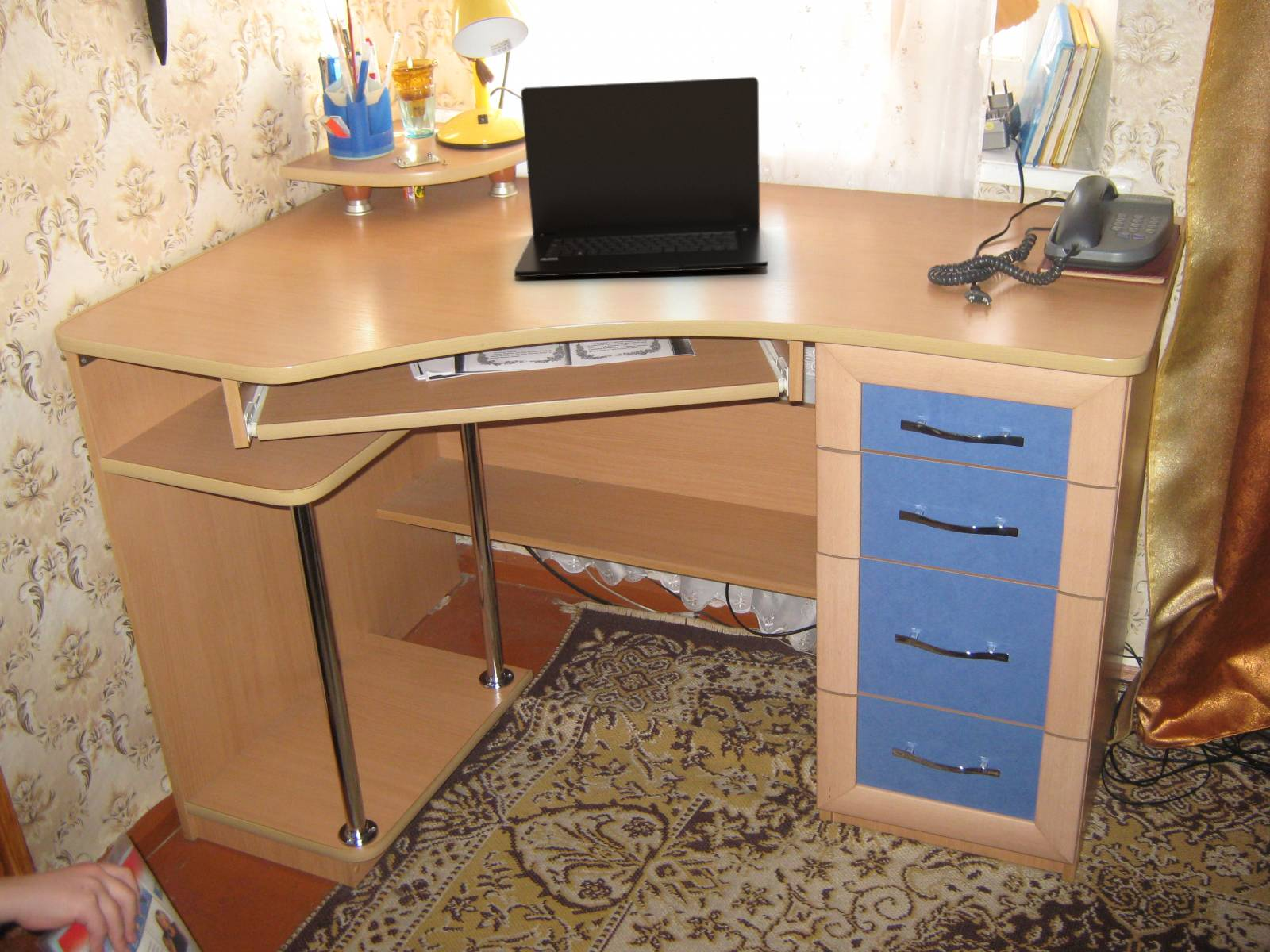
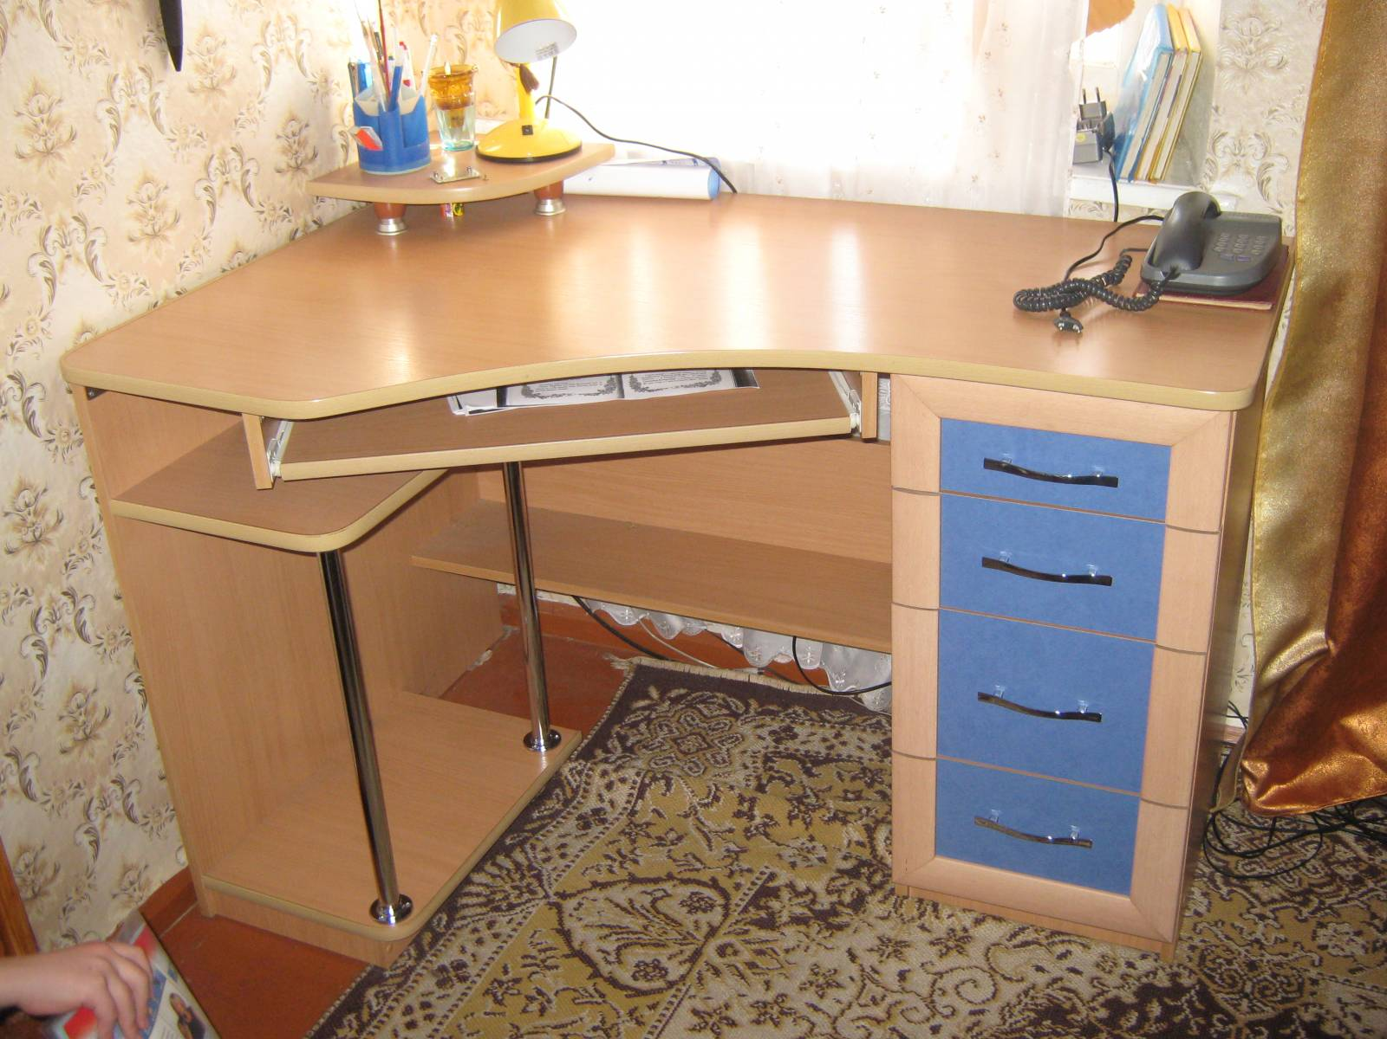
- laptop (639, 174)
